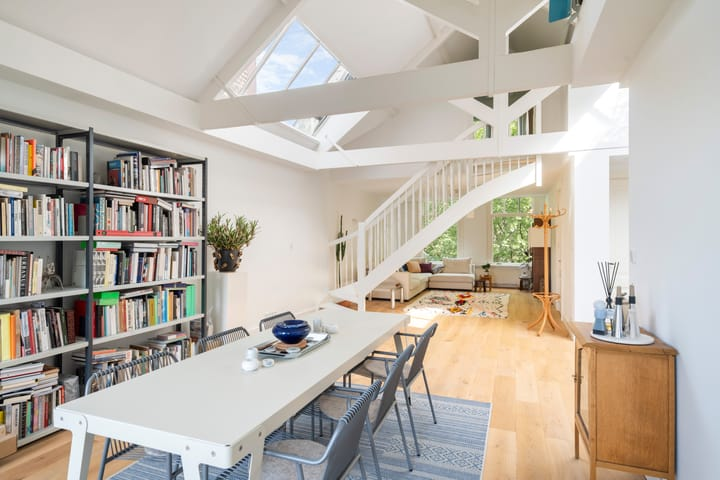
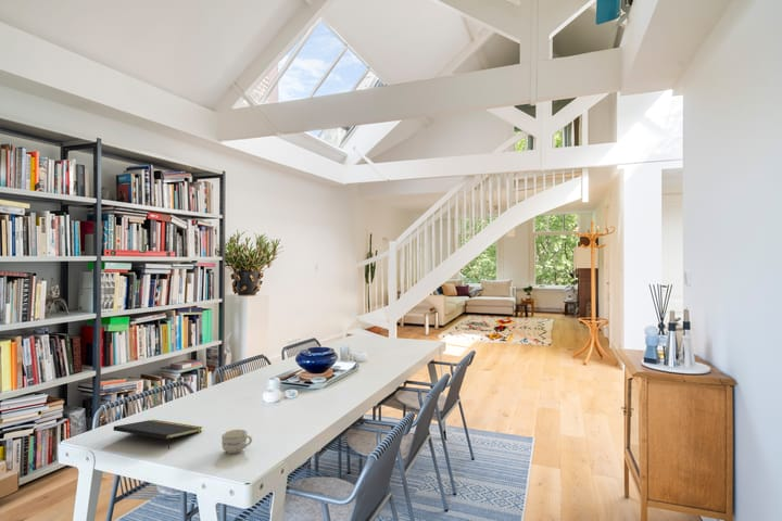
+ cup (237, 442)
+ notepad (159, 429)
